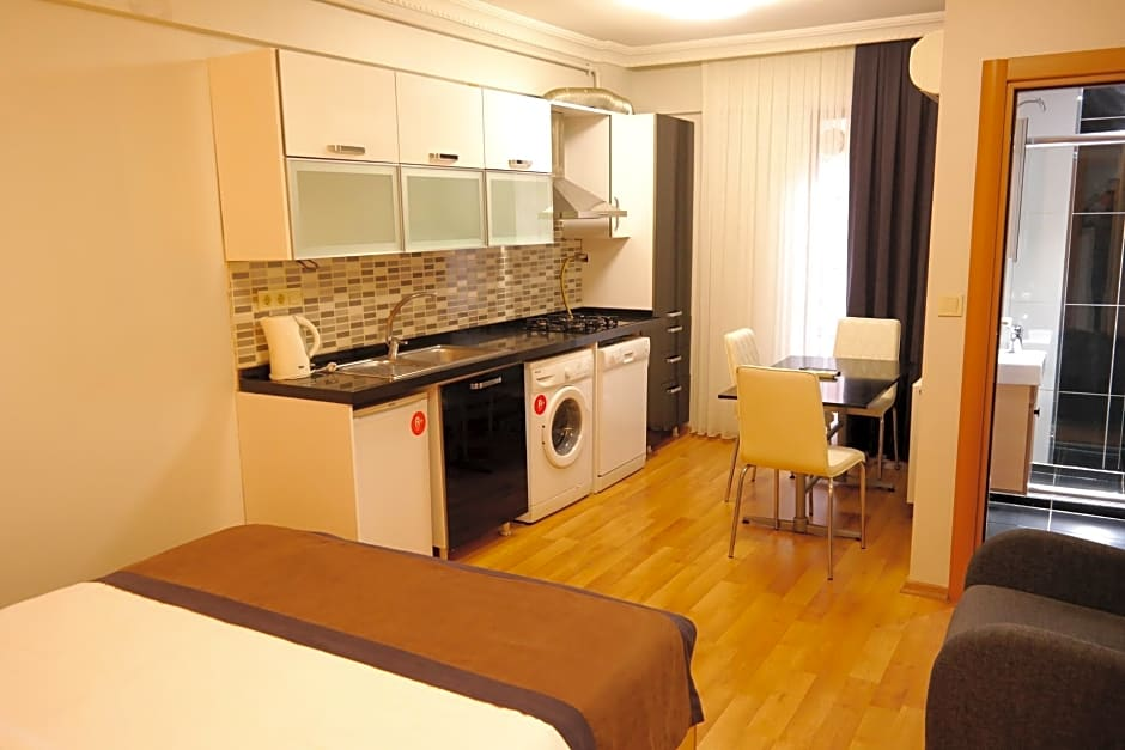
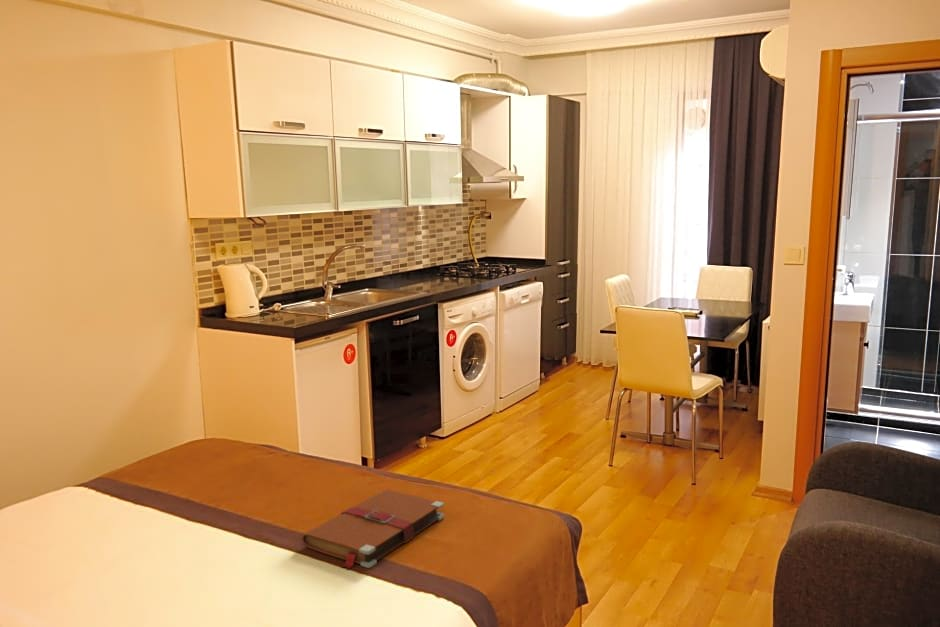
+ book (372, 524)
